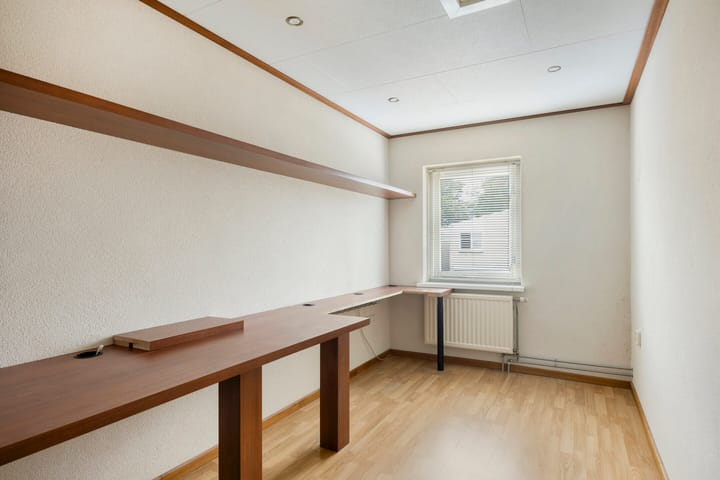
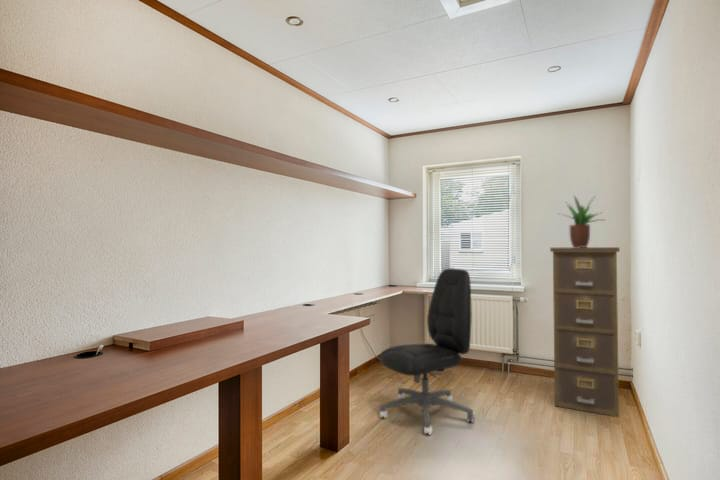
+ office chair (423, 344)
+ filing cabinet (584, 321)
+ potted plant (584, 221)
